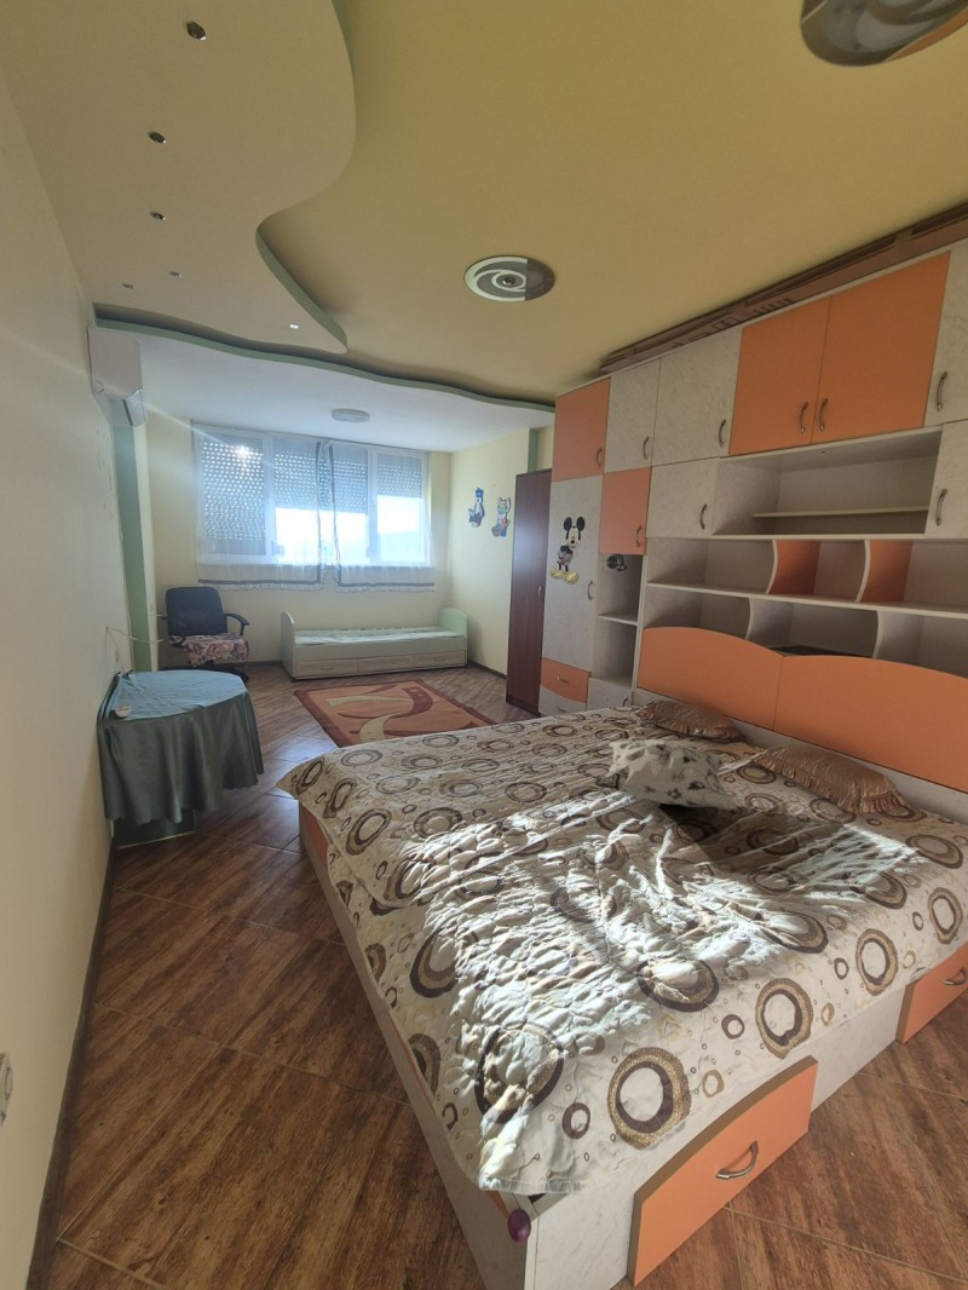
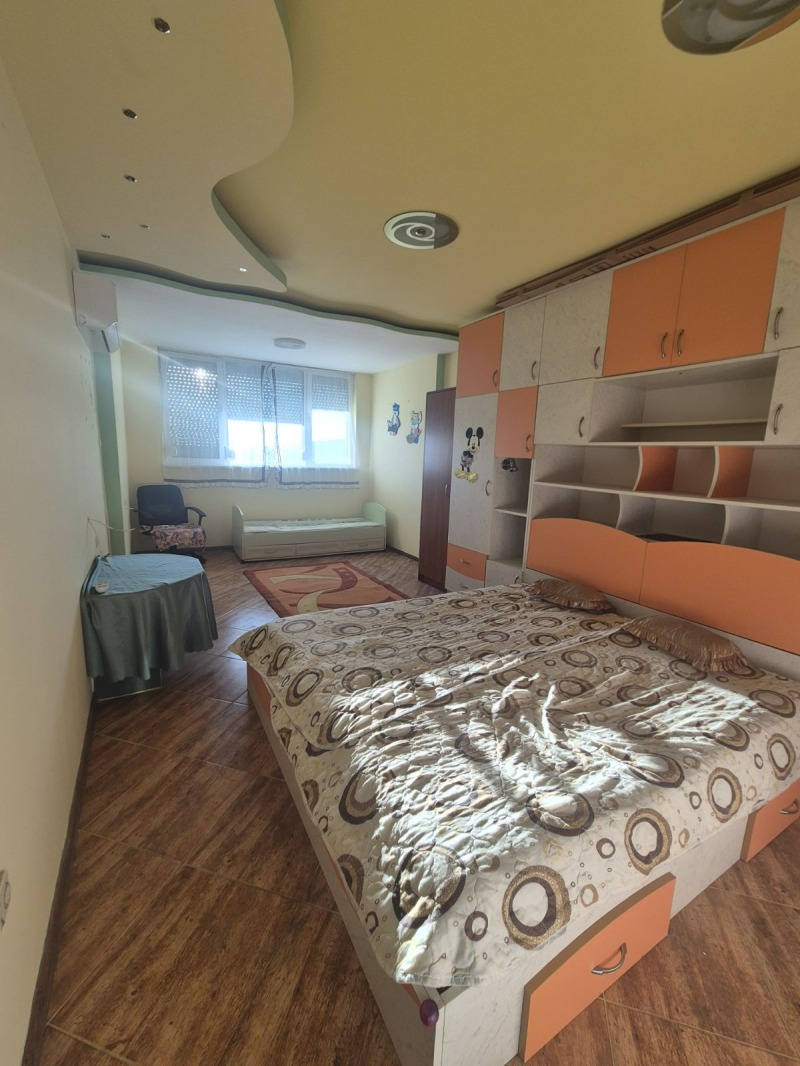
- decorative pillow (663, 771)
